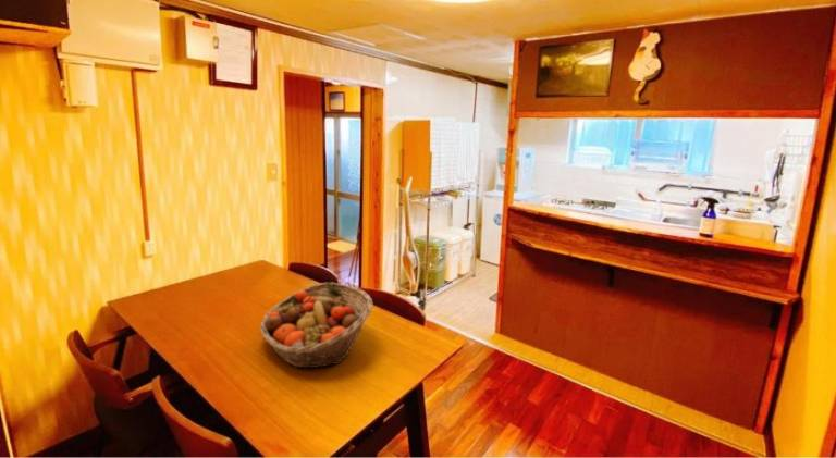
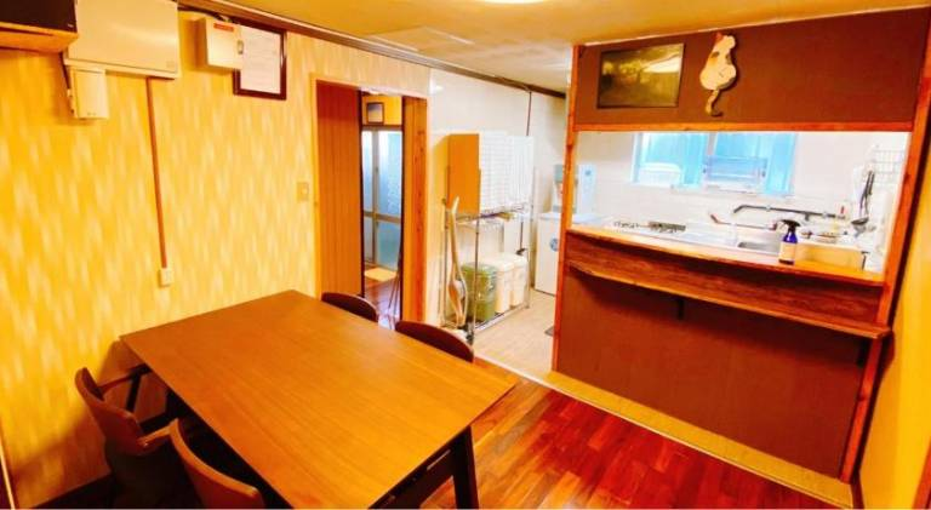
- fruit basket (317, 321)
